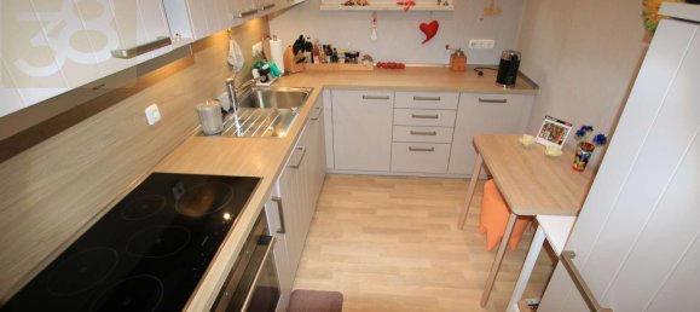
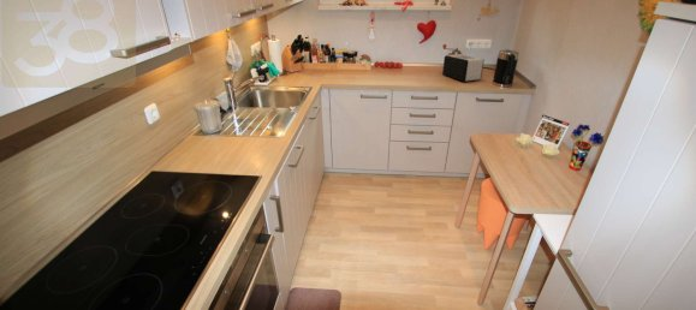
+ toaster (462, 67)
